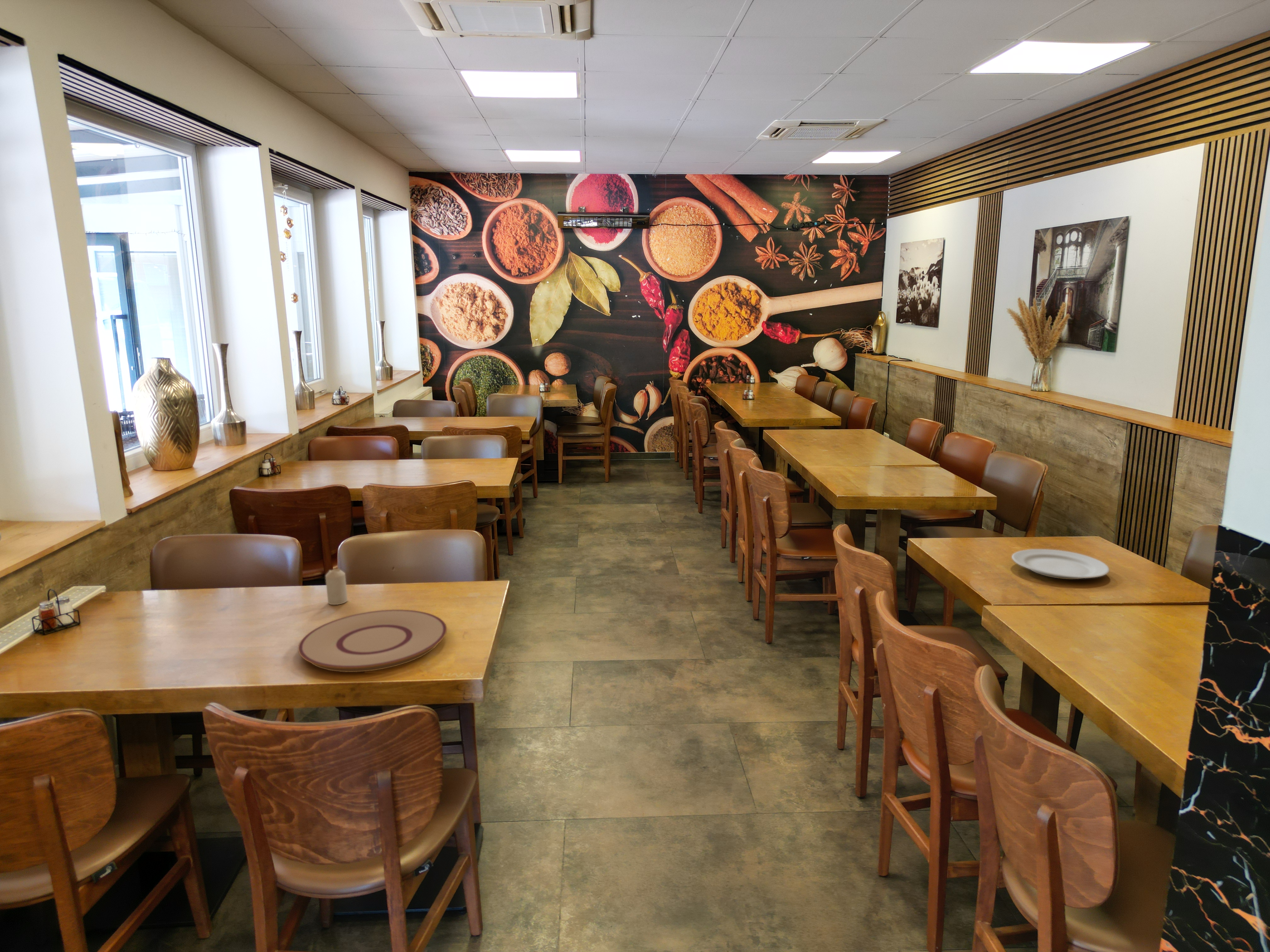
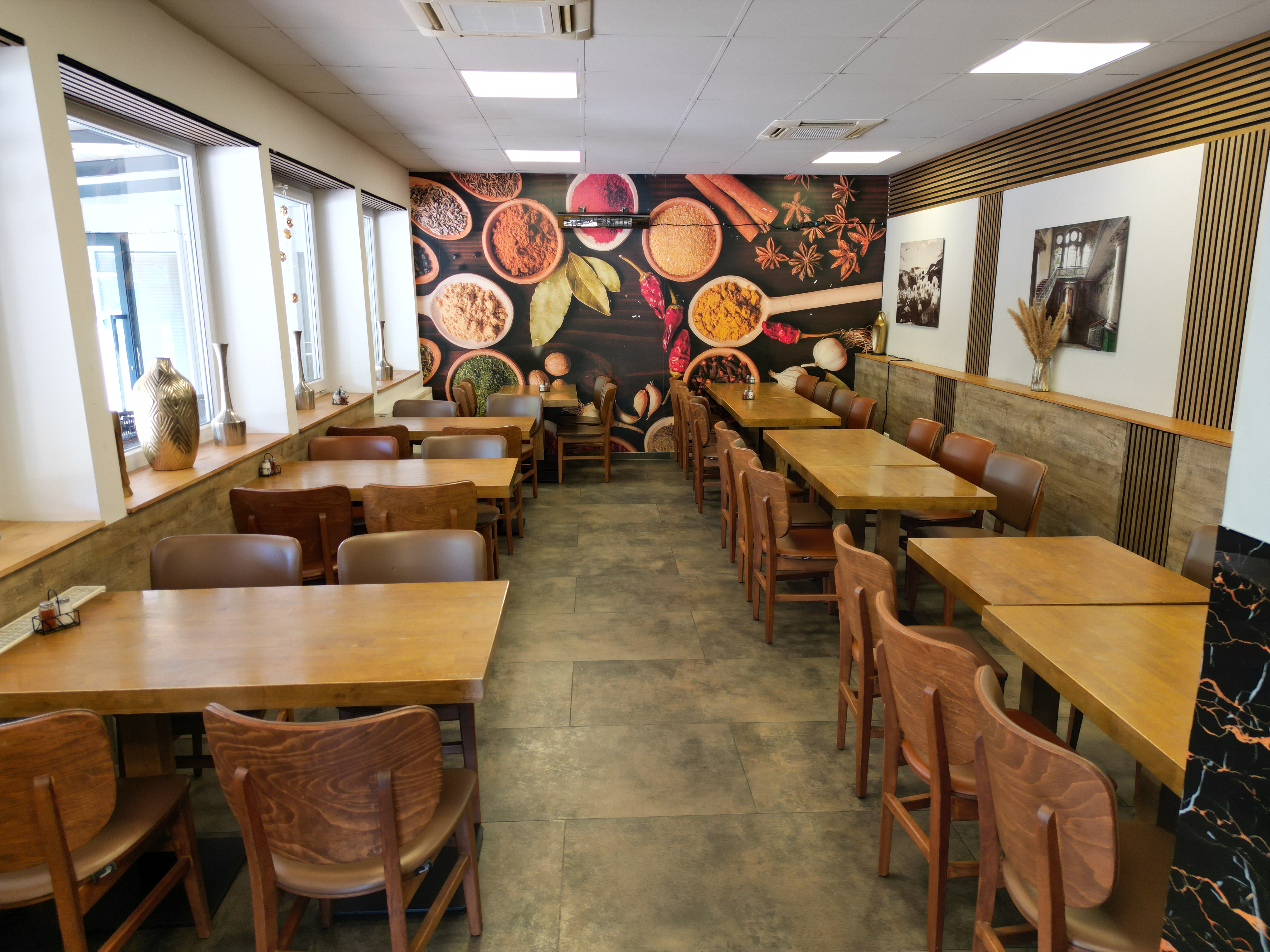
- candle (336, 586)
- chinaware (1059, 566)
- plate (375, 639)
